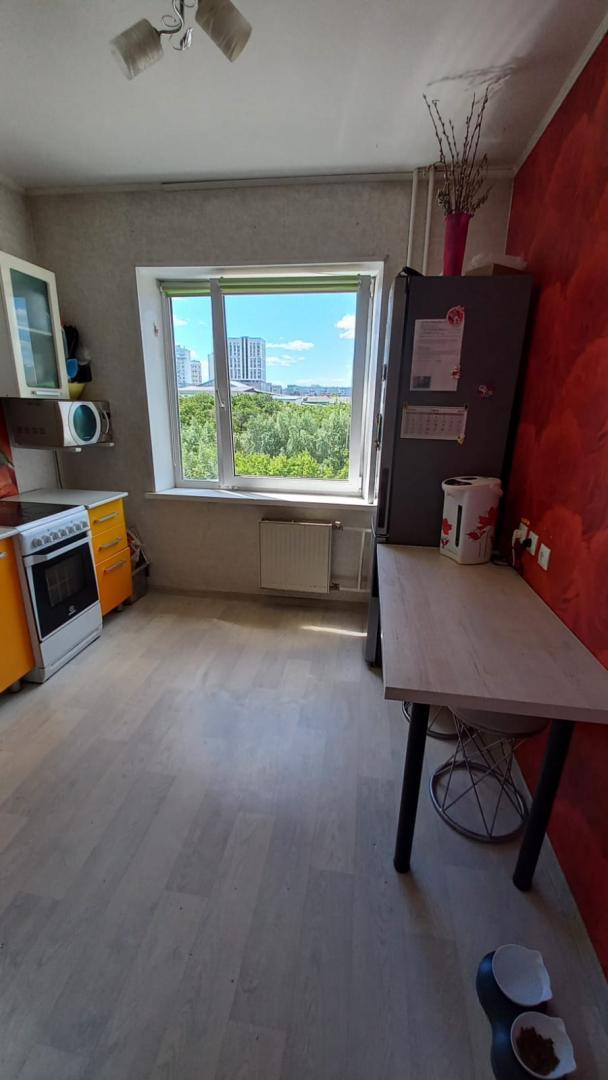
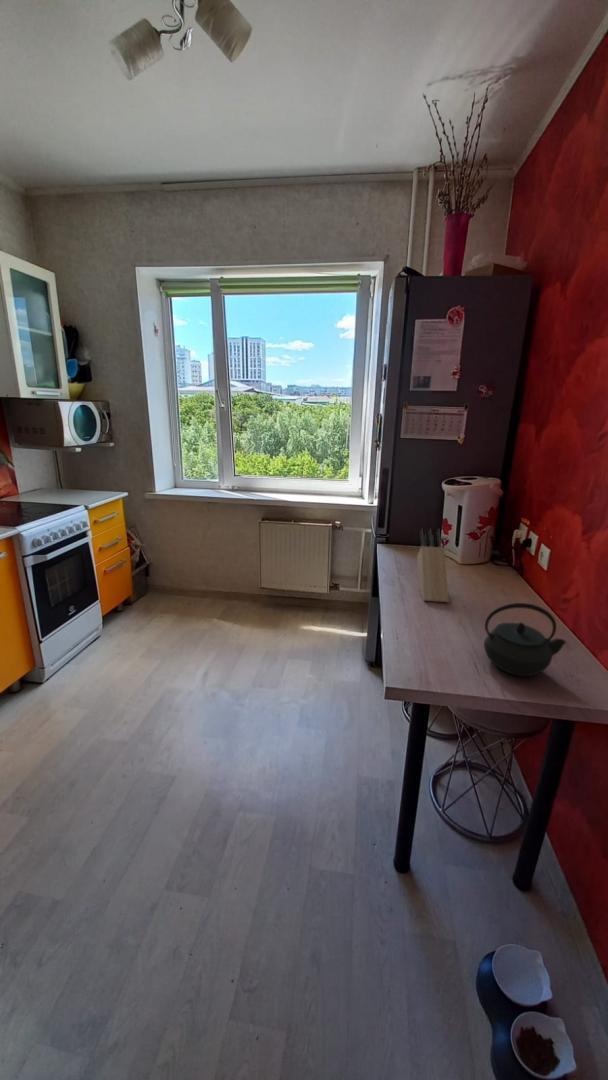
+ kettle (524, 635)
+ knife block (432, 562)
